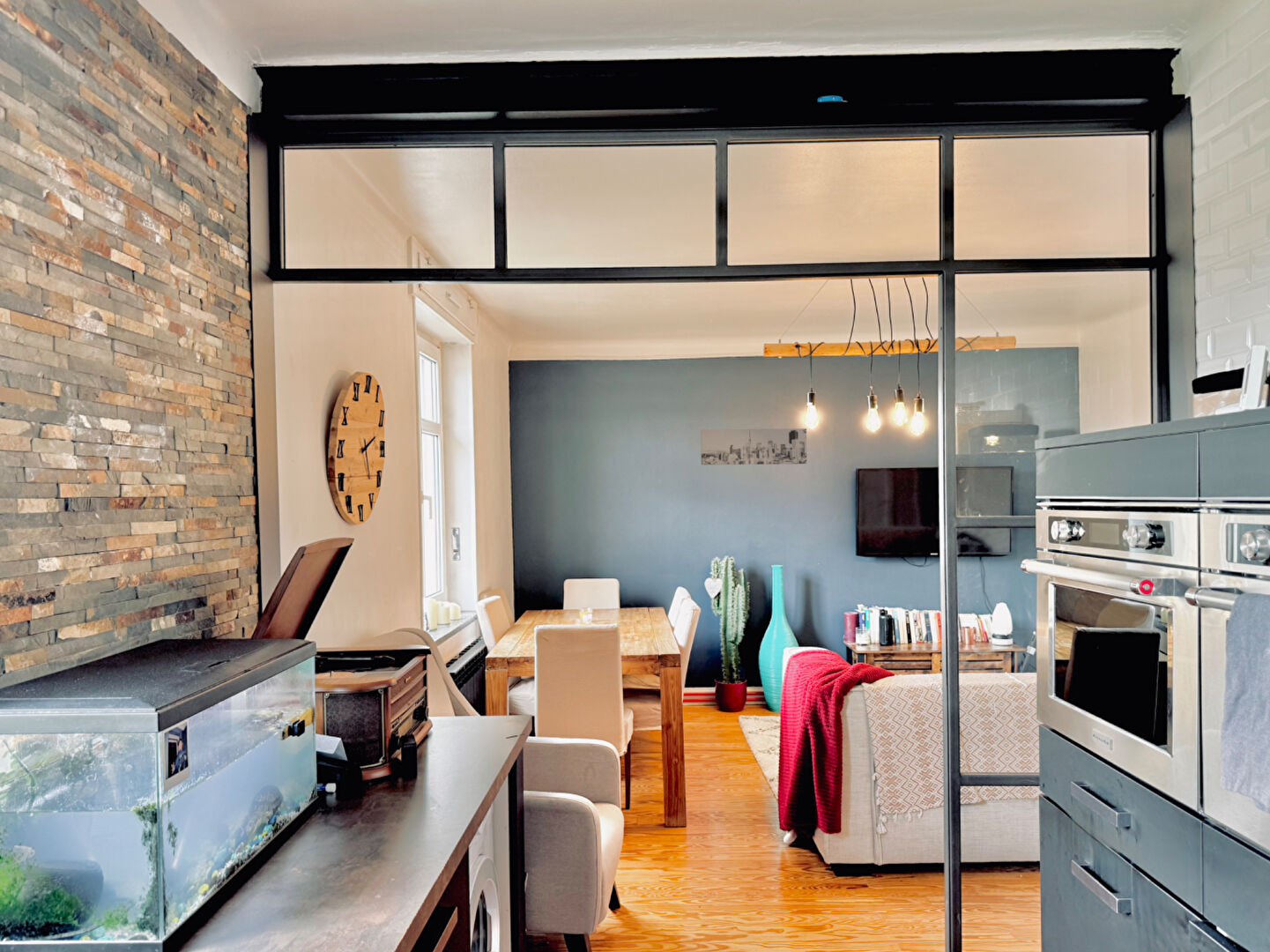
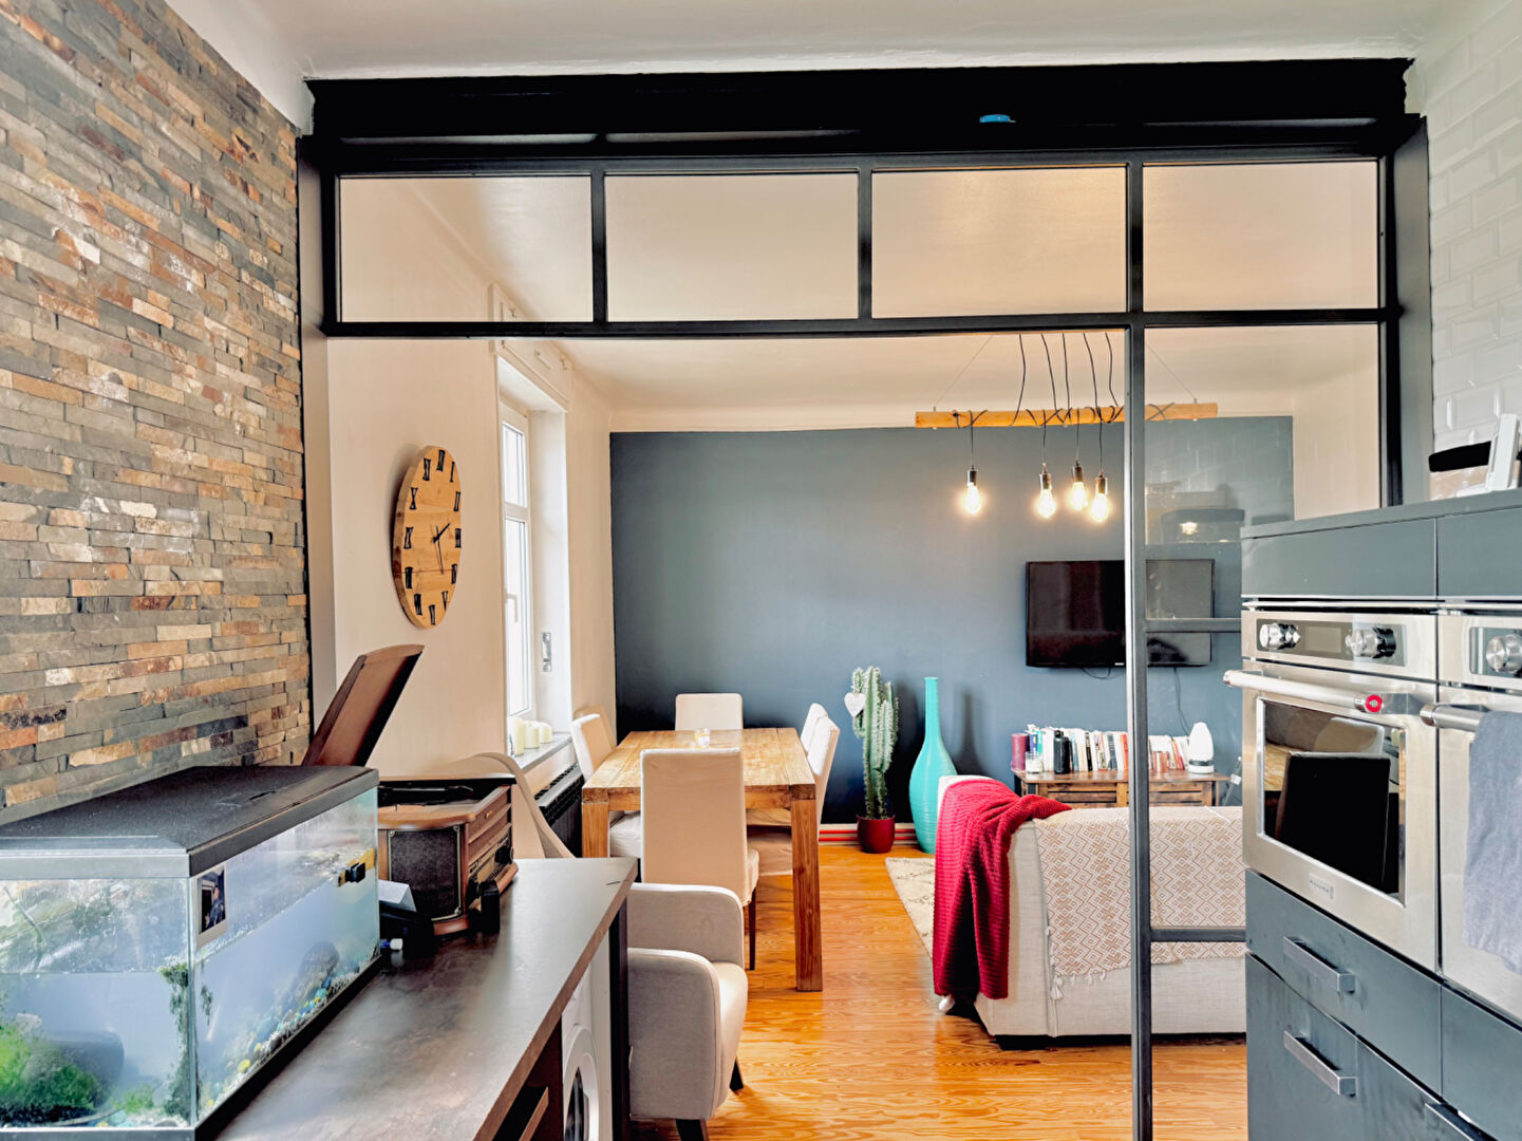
- wall art (754, 446)
